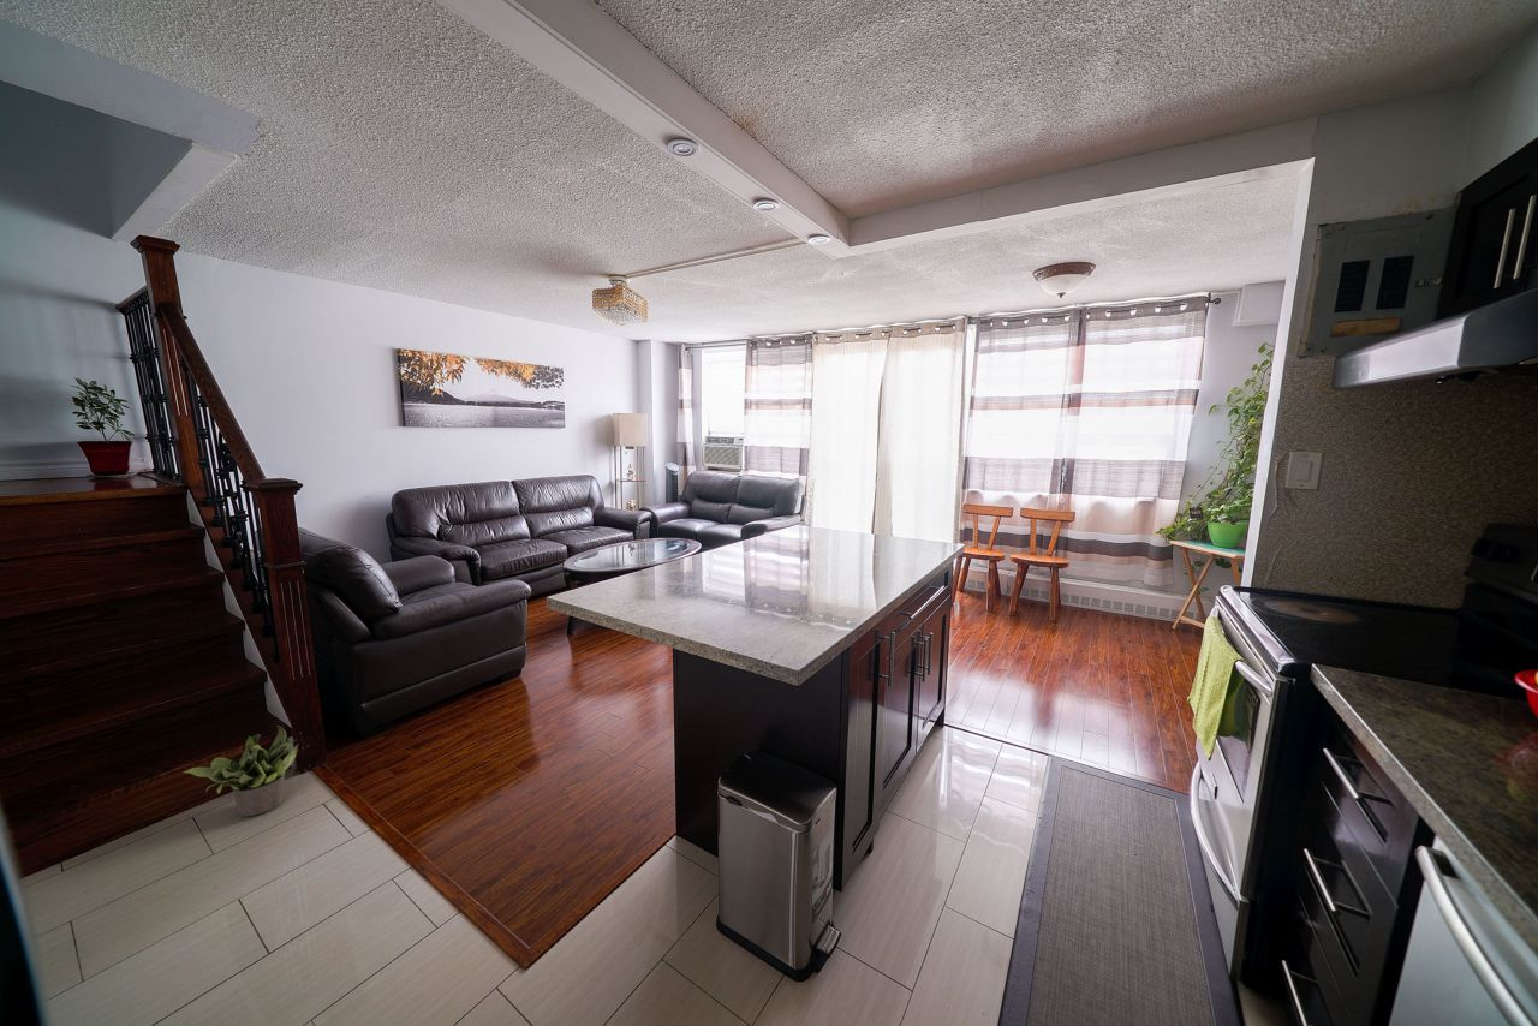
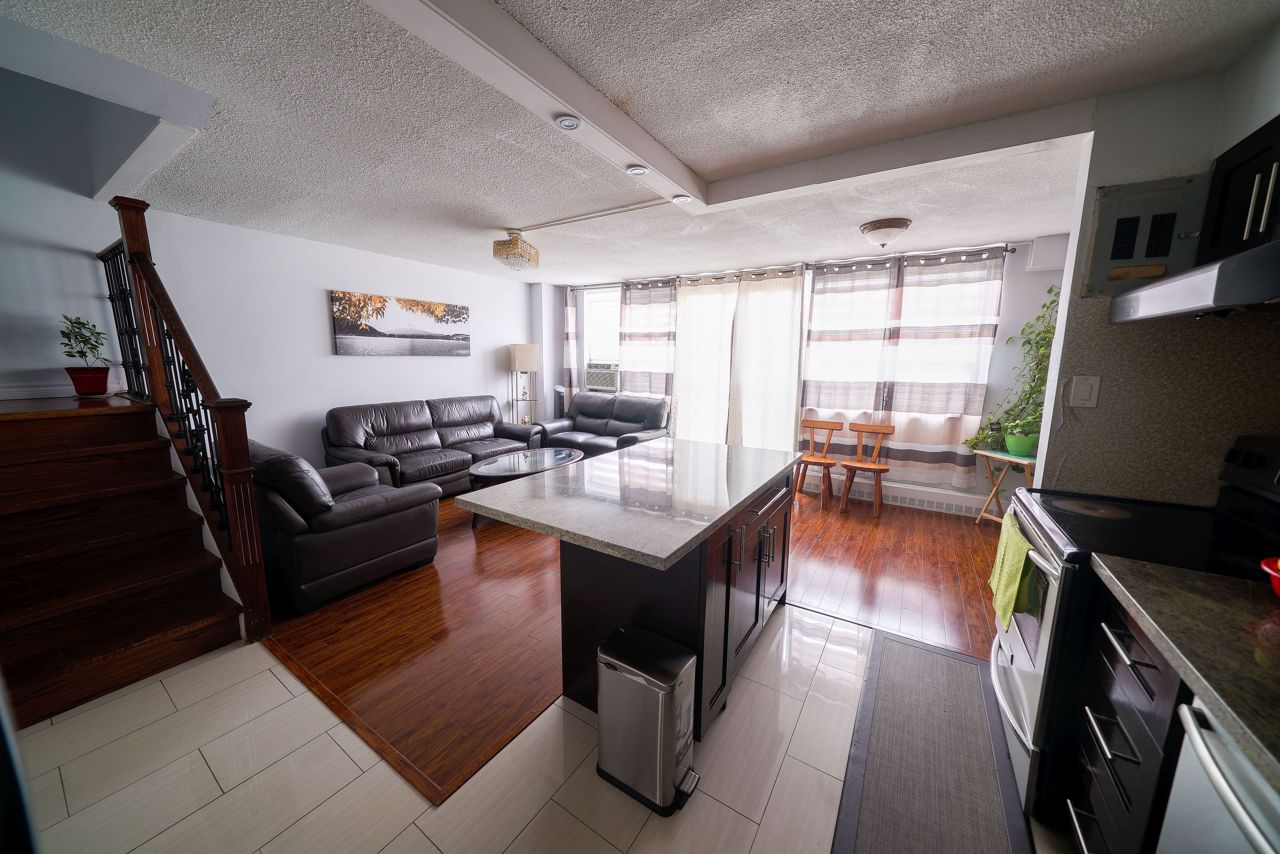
- potted plant (244, 773)
